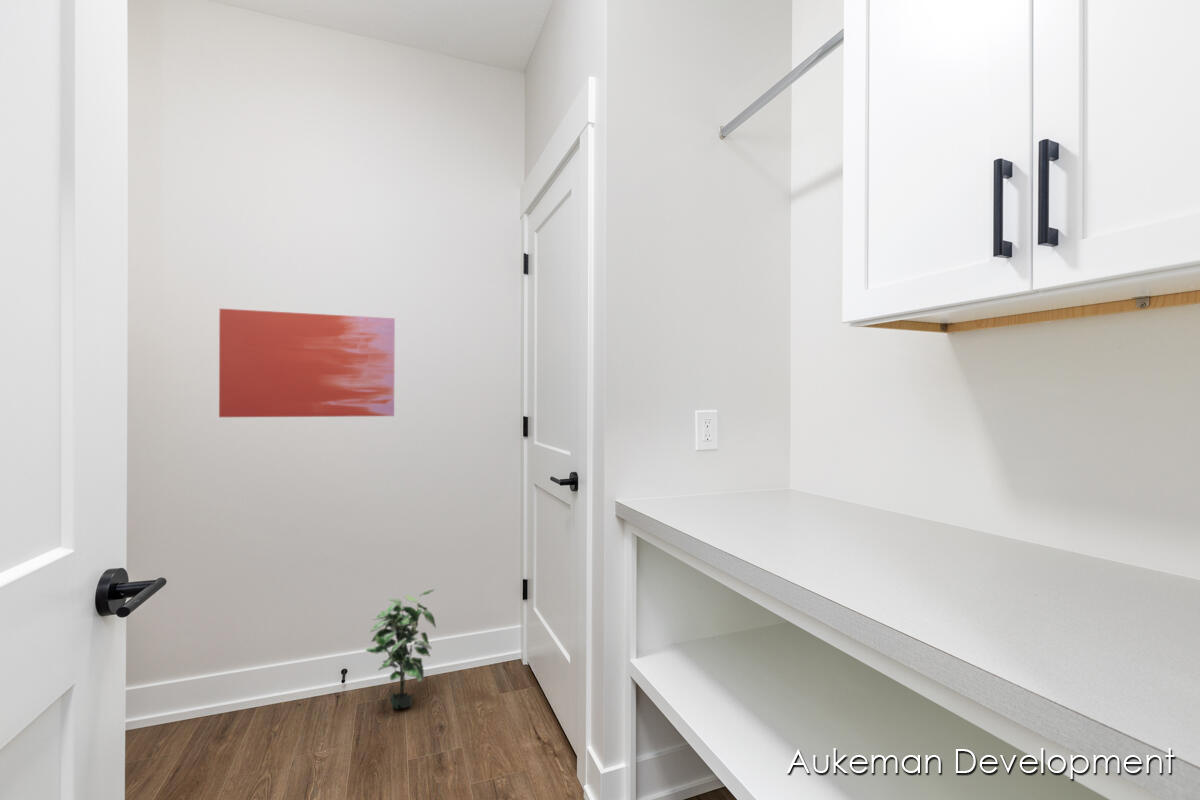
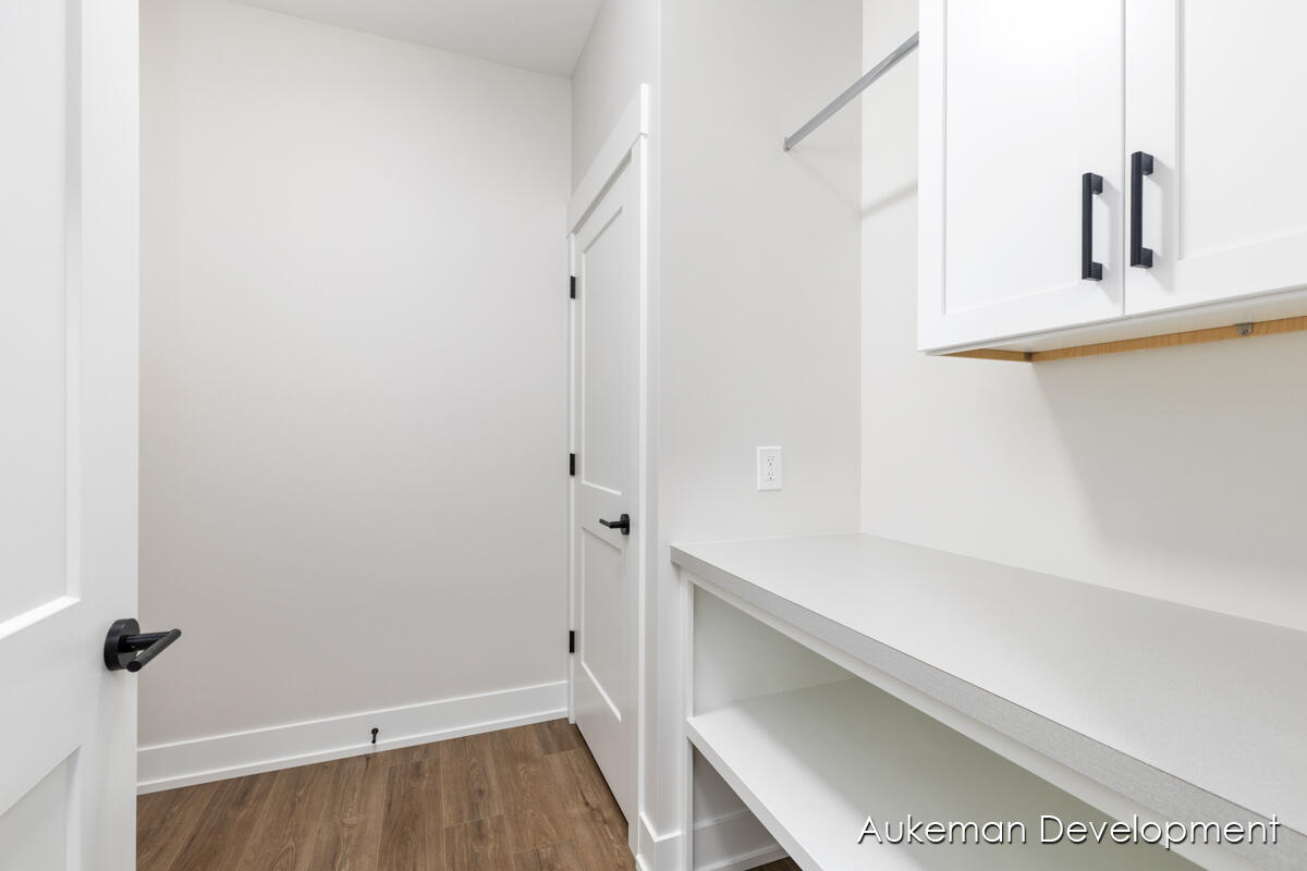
- potted plant (402, 648)
- wall art (312, 365)
